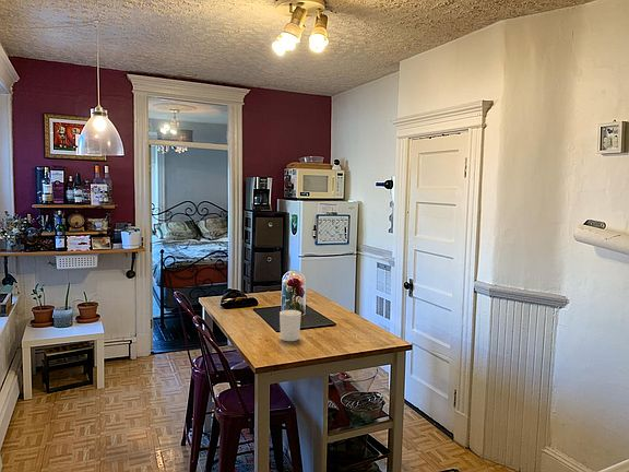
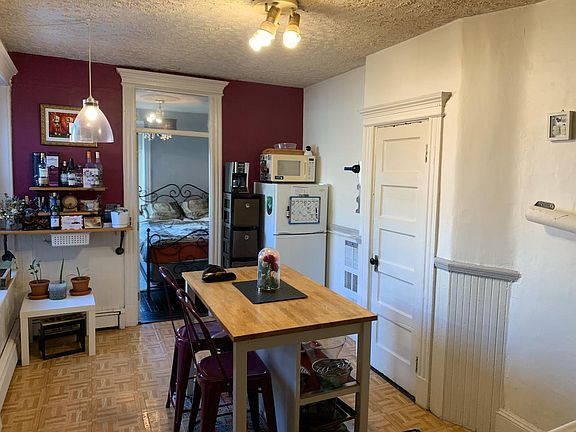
- candle holder (289, 326)
